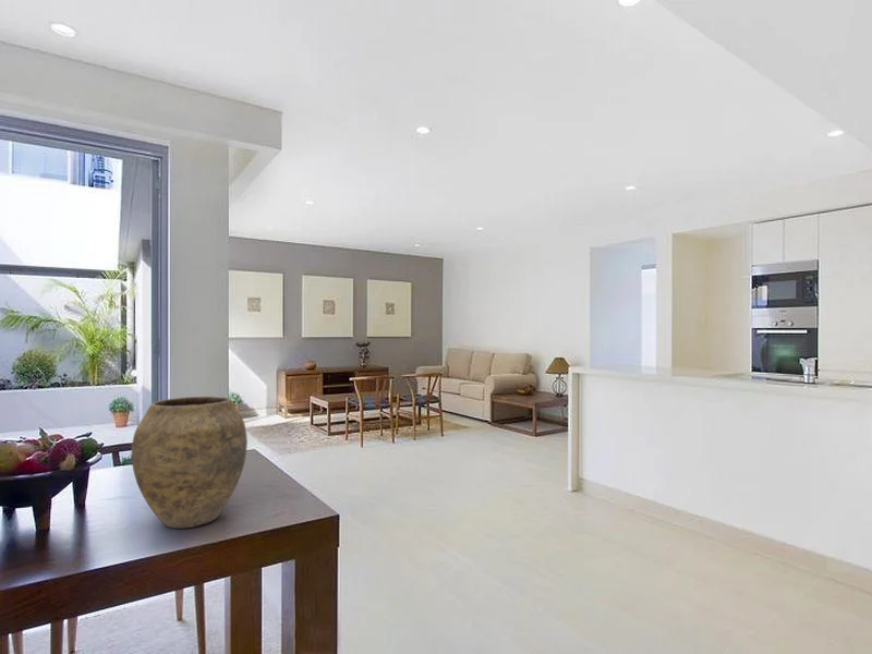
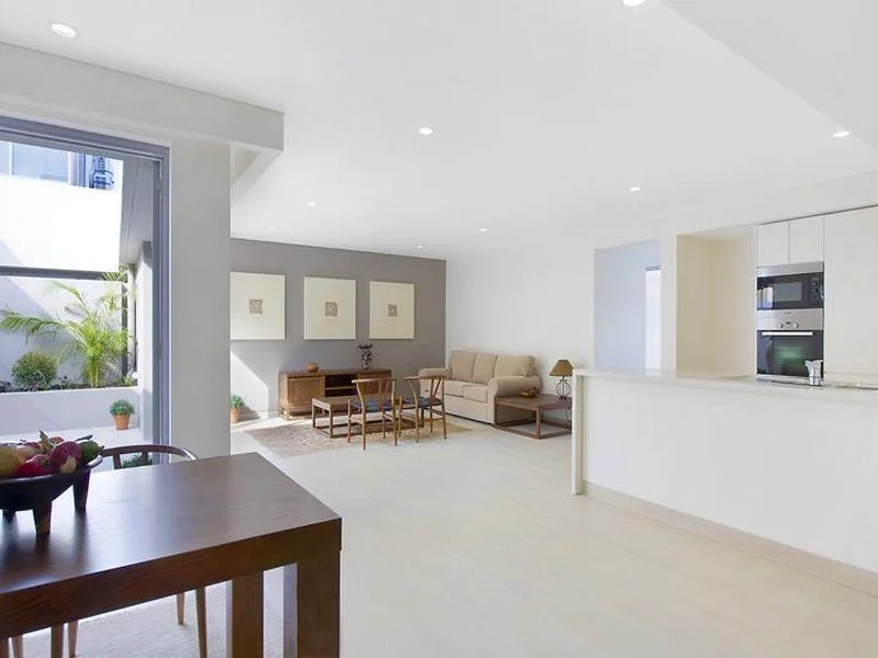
- vase (191, 459)
